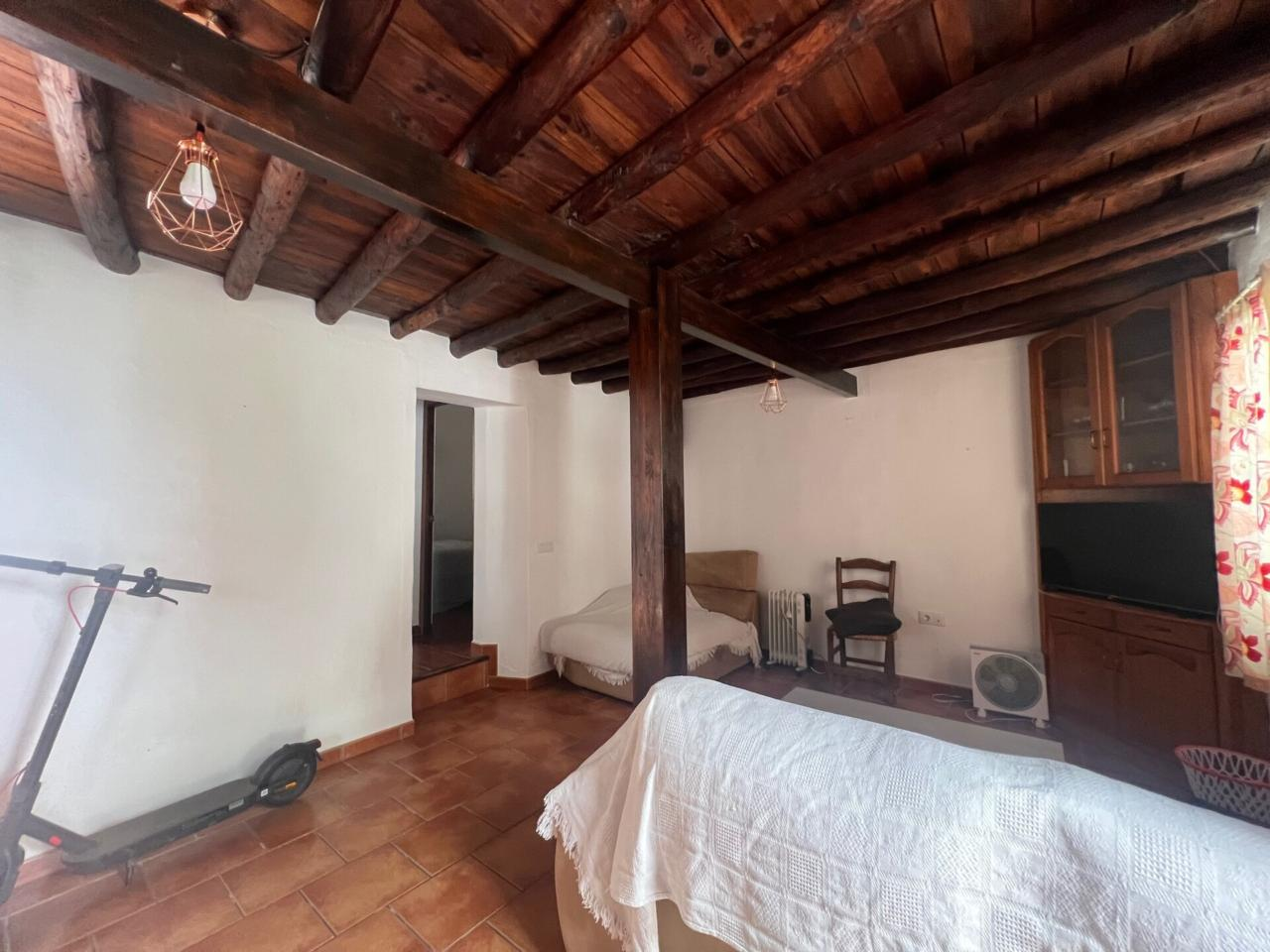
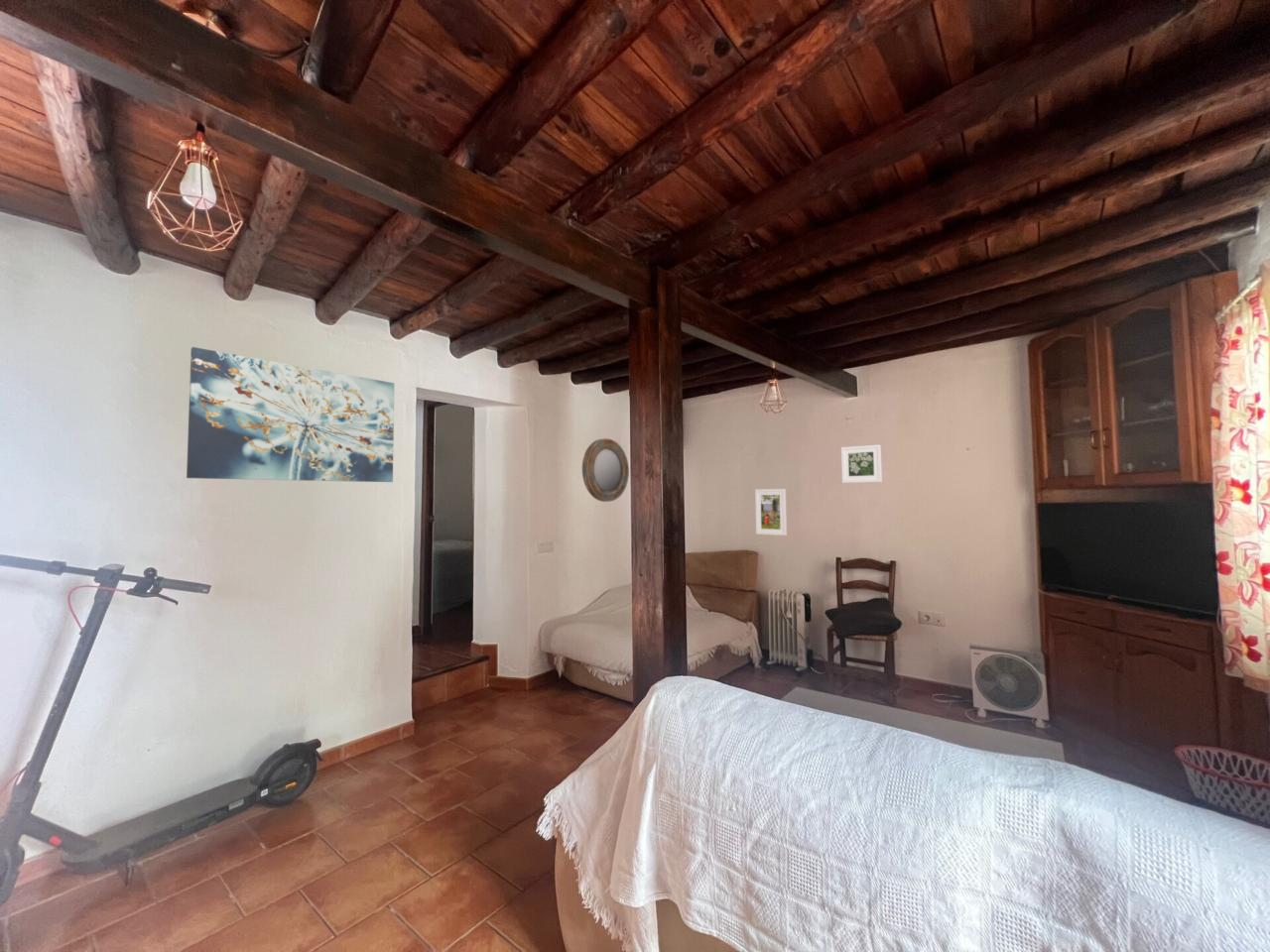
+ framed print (770, 512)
+ wall art (305, 423)
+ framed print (860, 464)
+ home mirror (606, 470)
